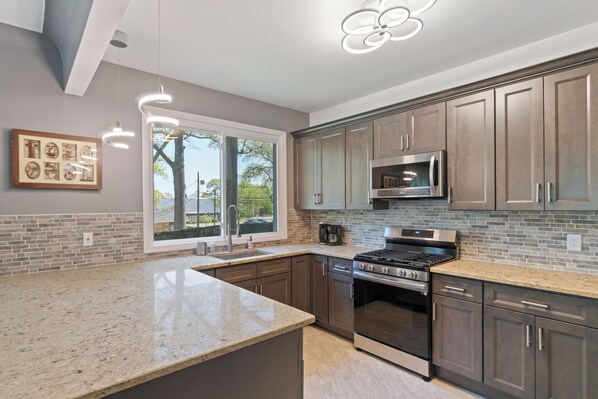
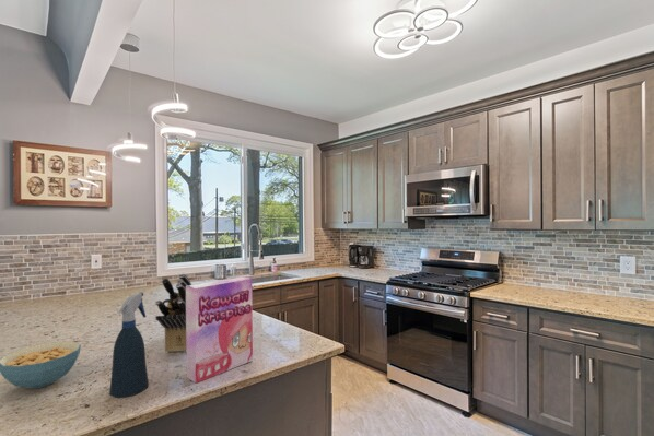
+ cereal bowl (42, 367)
+ knife block (185, 307)
+ spray bottle (129, 341)
+ cereal box (221, 325)
